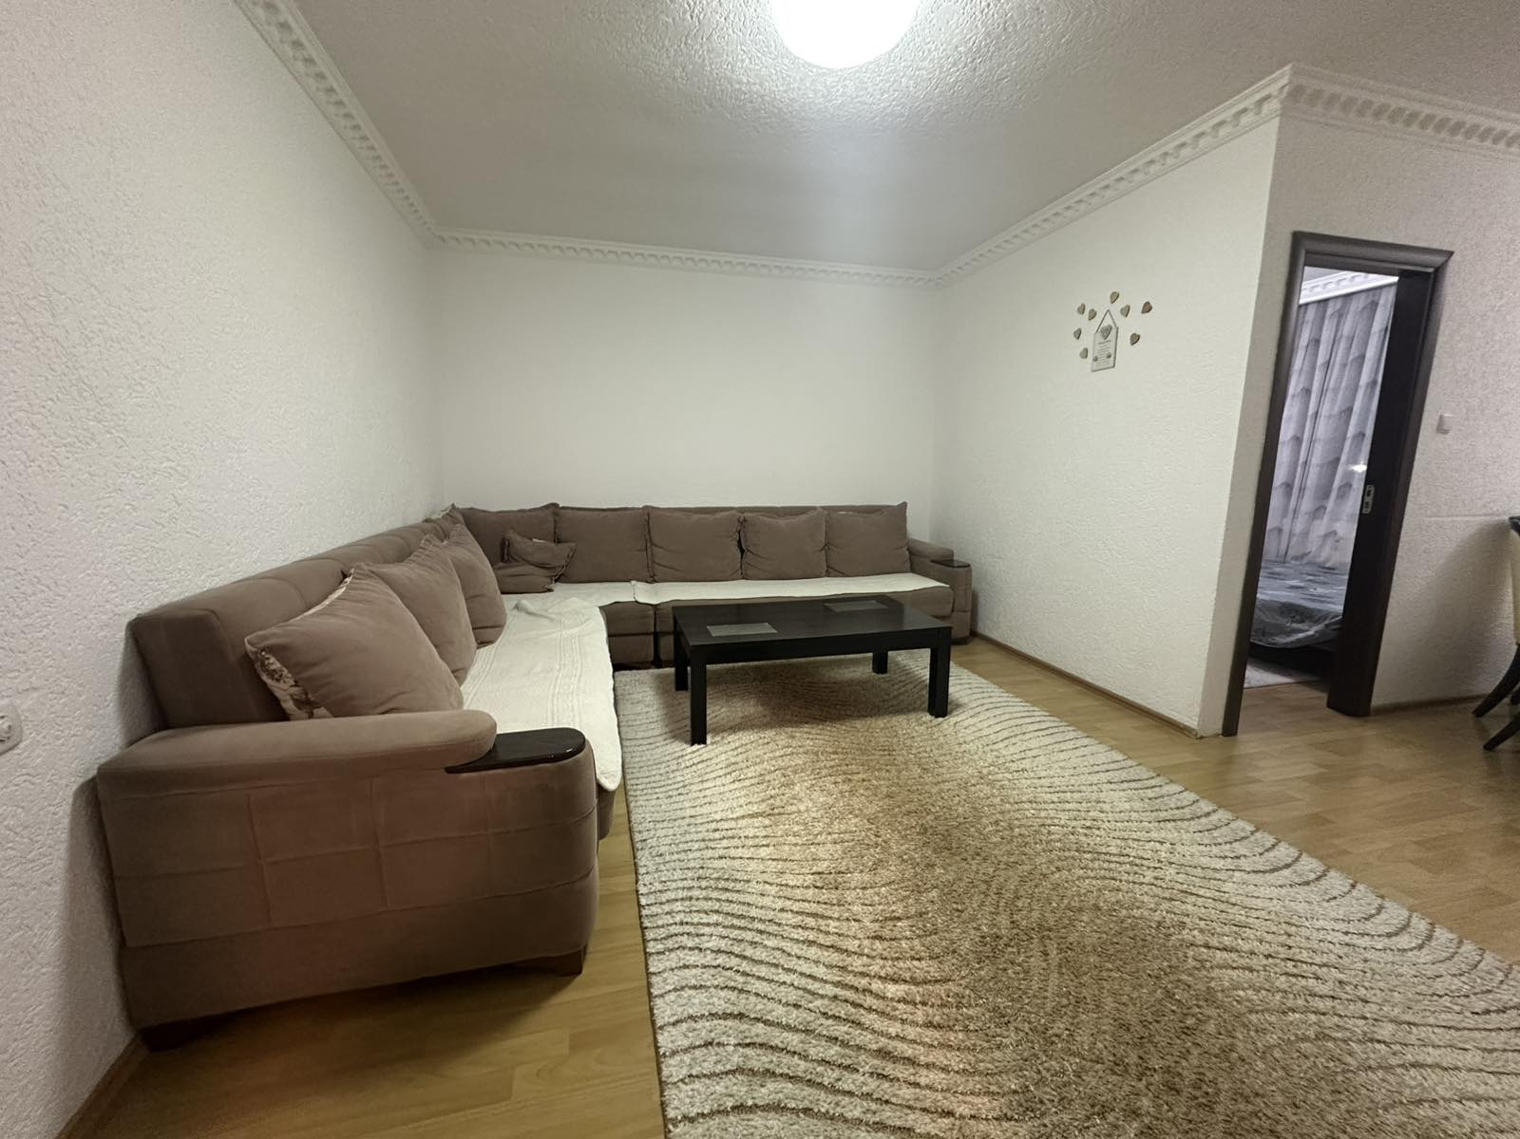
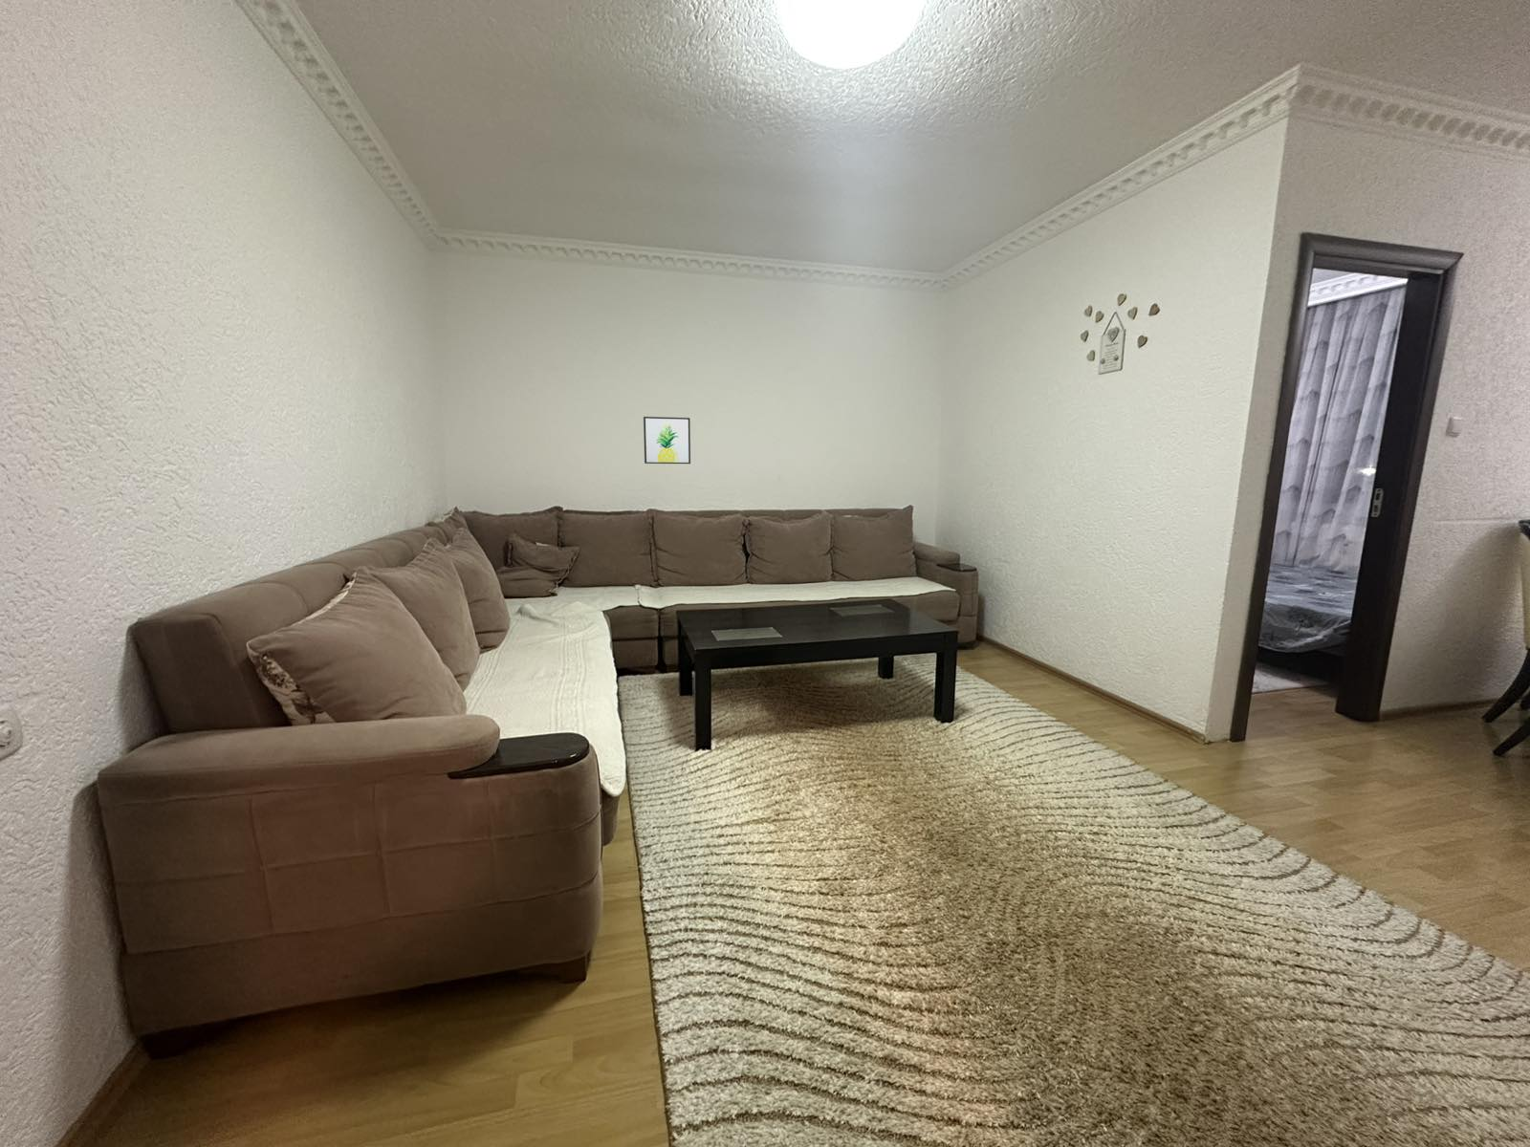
+ wall art (666, 441)
